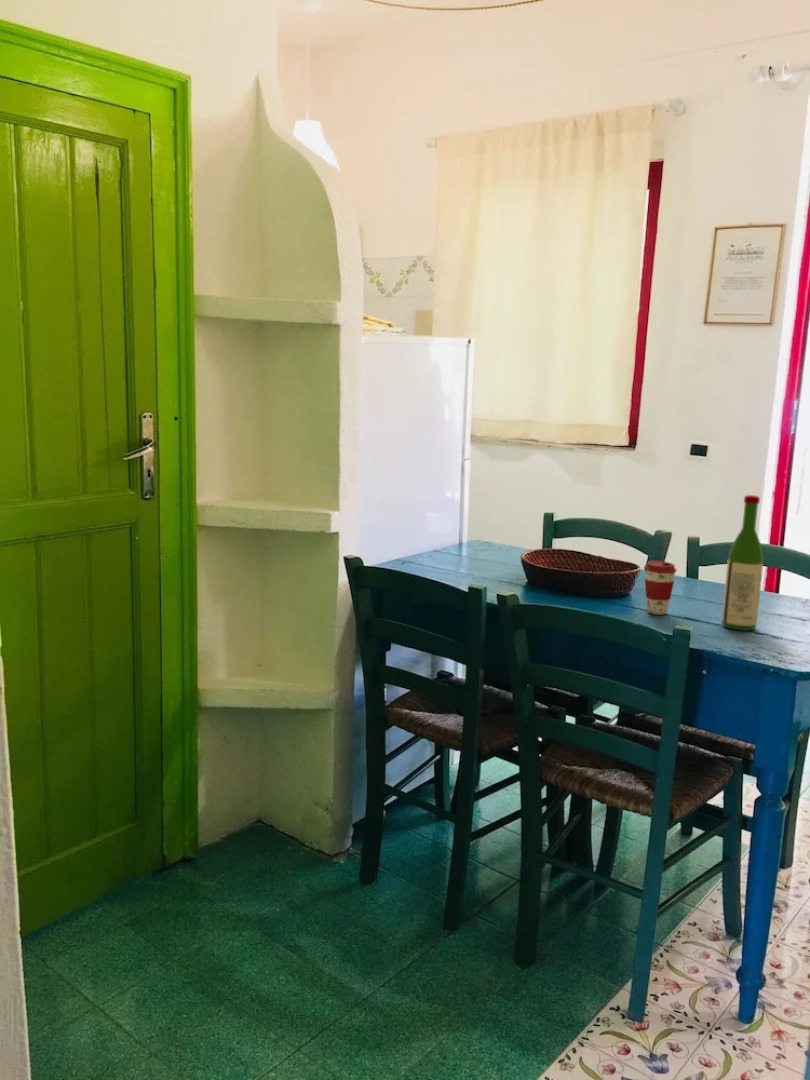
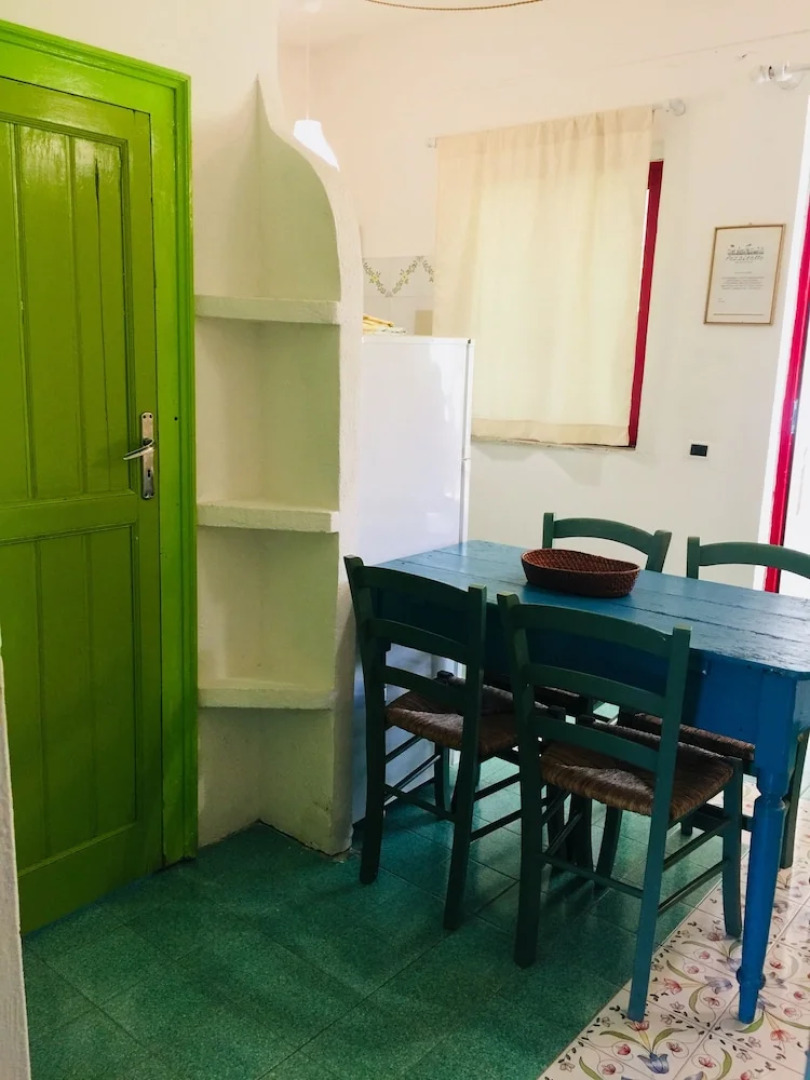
- coffee cup (658, 587)
- wine bottle (745, 562)
